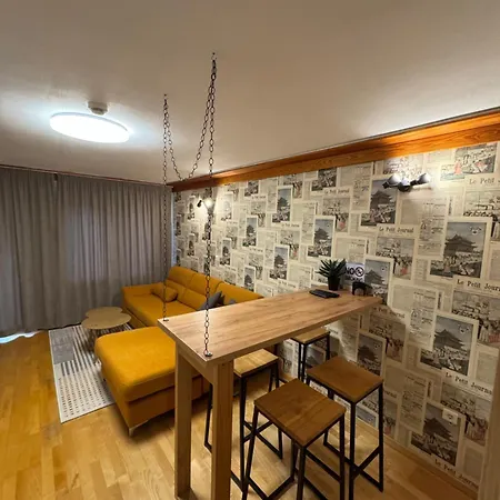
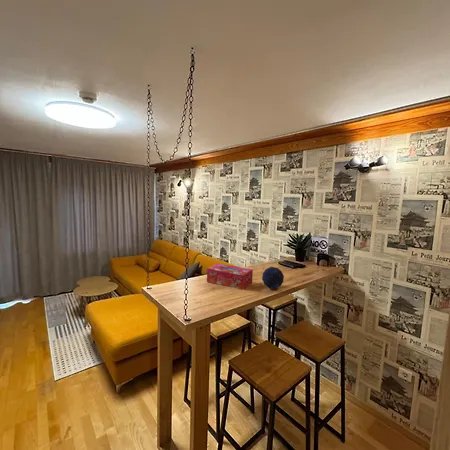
+ decorative orb (272, 277)
+ tissue box (229, 275)
